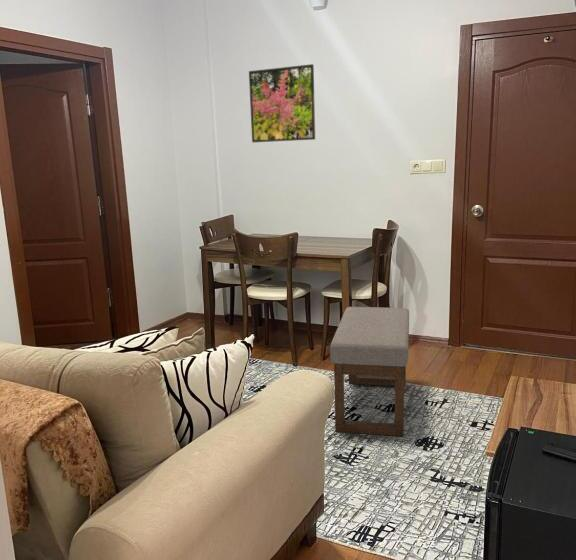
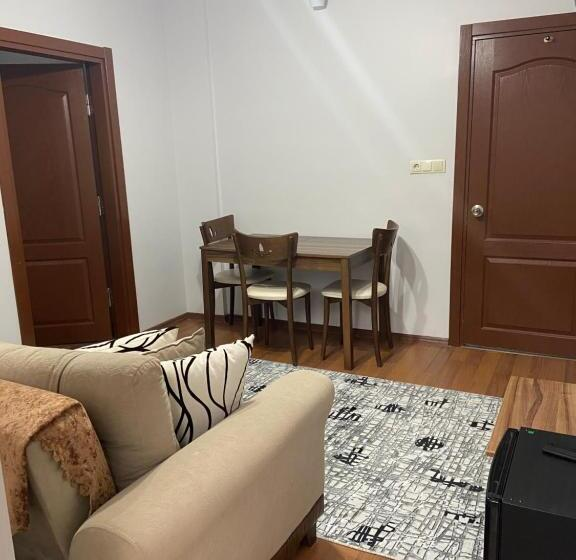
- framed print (281, 104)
- ottoman (373, 365)
